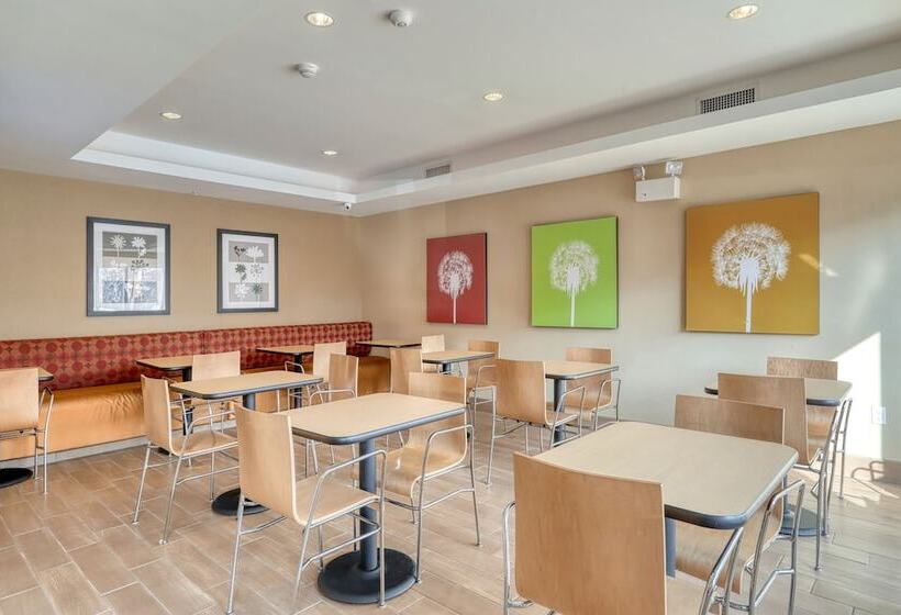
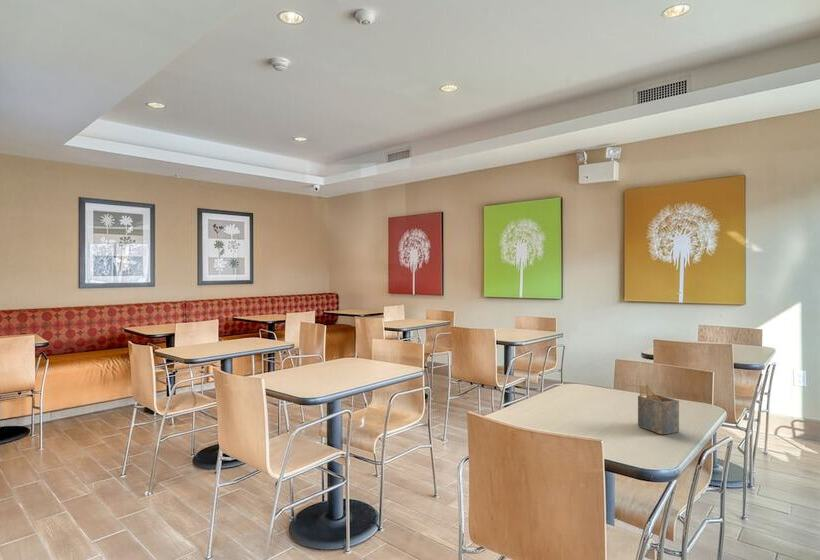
+ napkin holder (657, 407)
